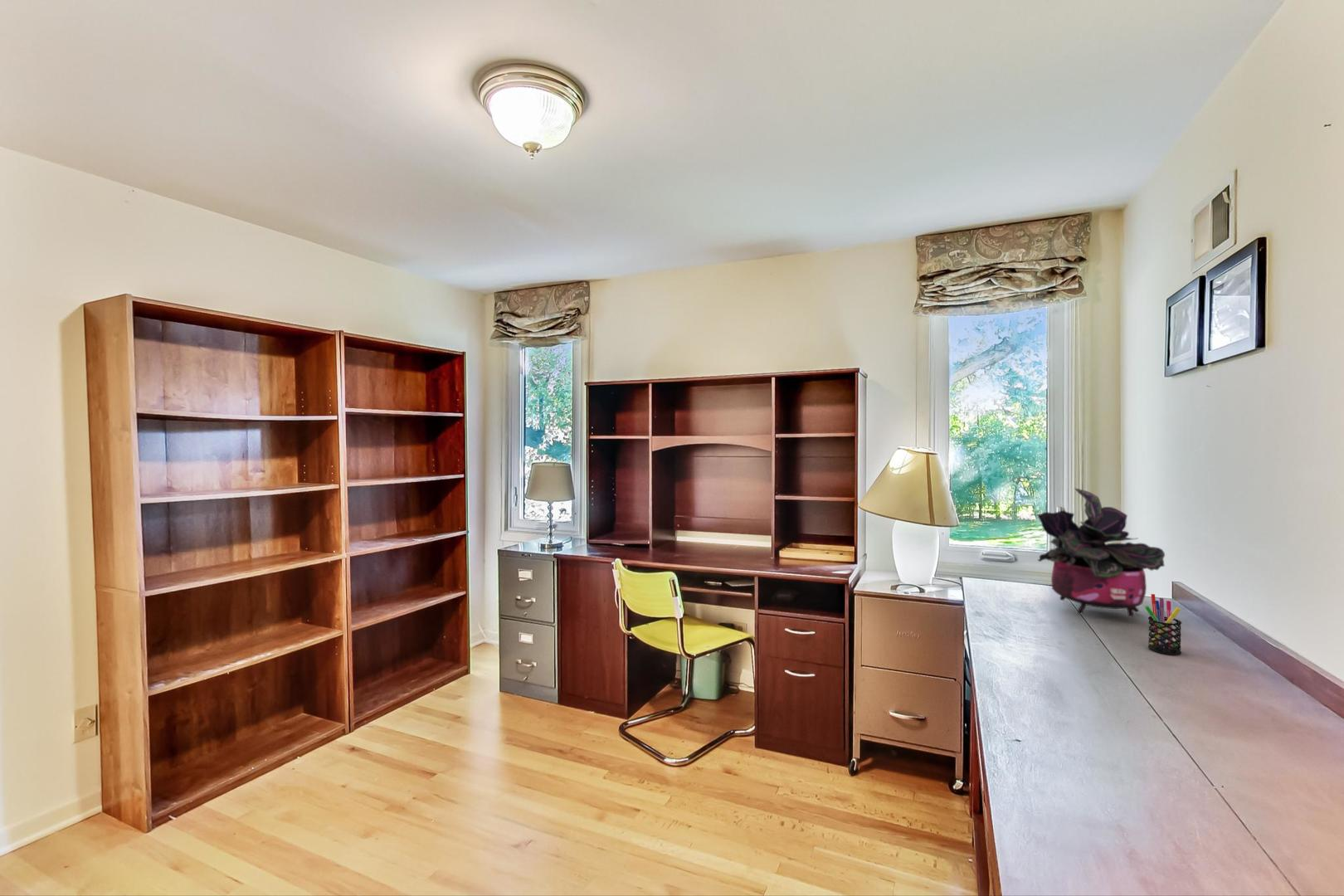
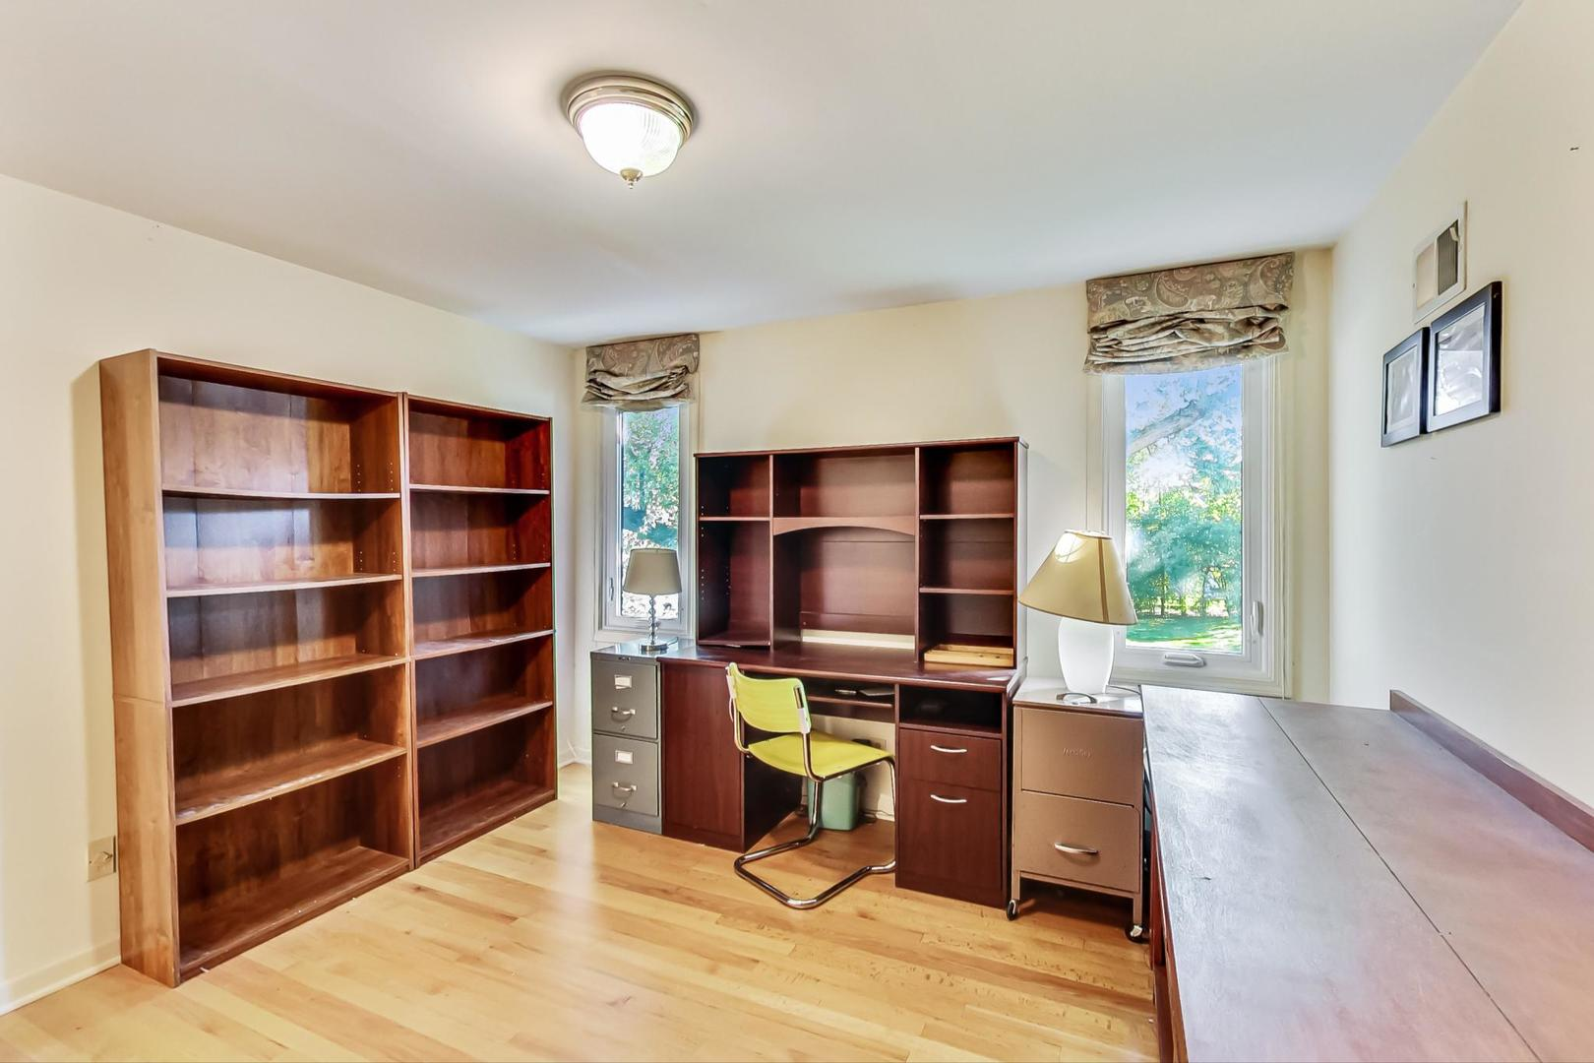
- potted plant (1099, 551)
- pen holder (1160, 623)
